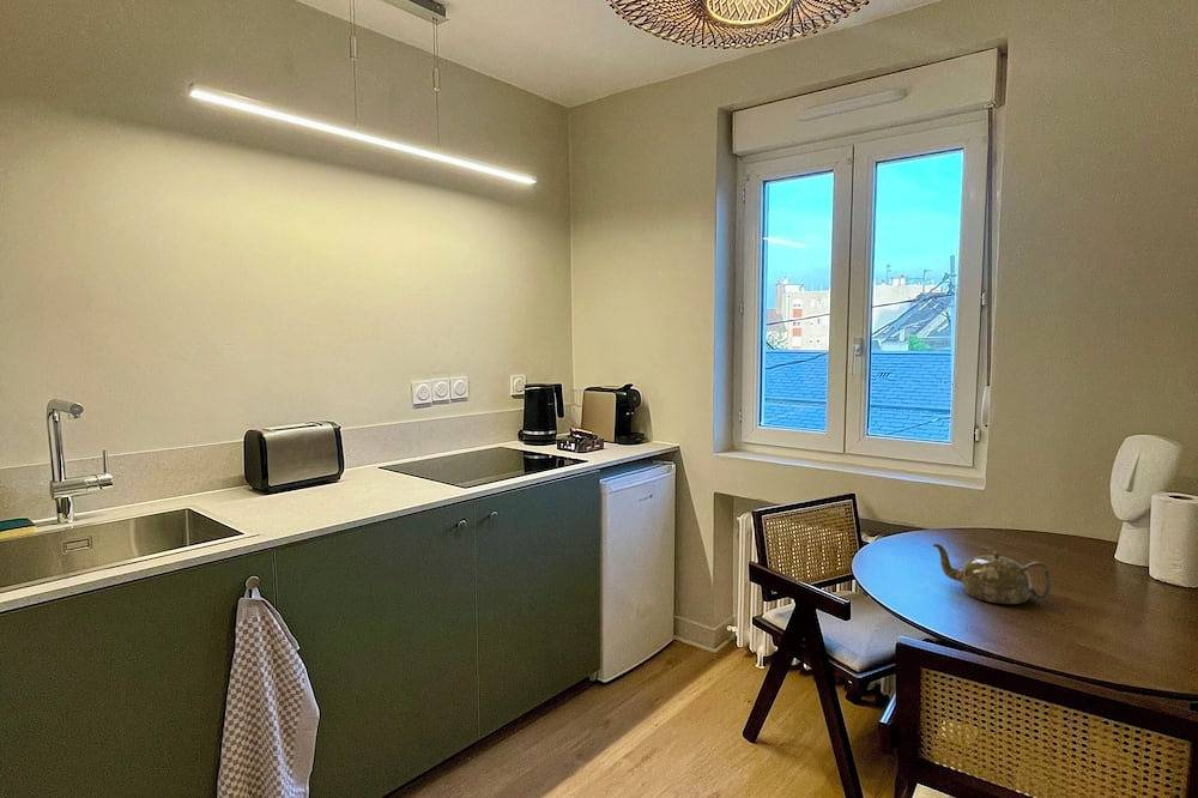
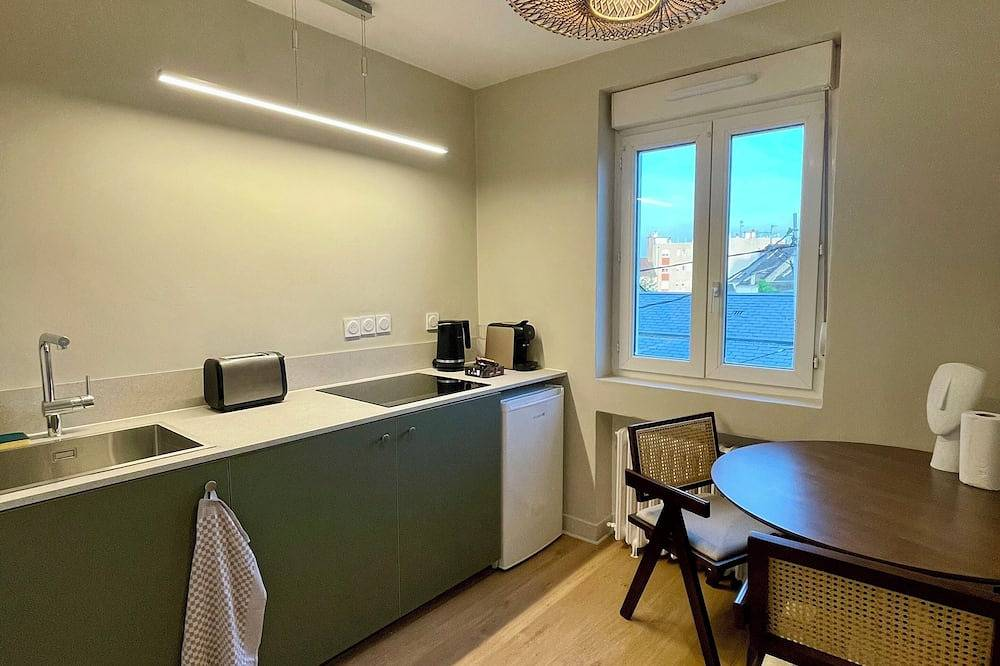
- teapot (990, 572)
